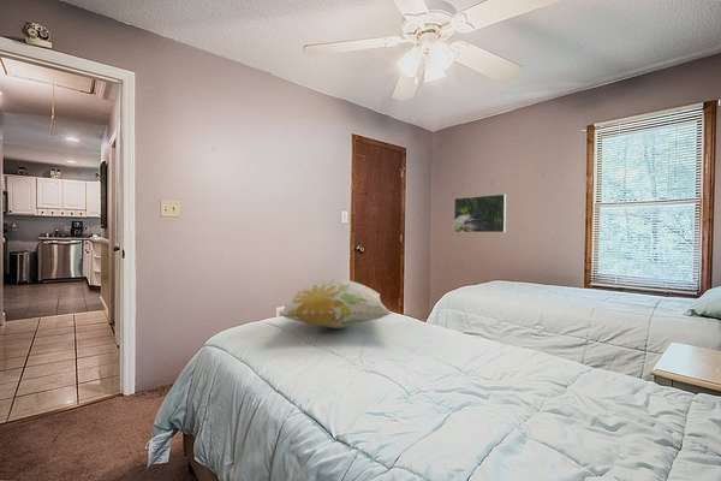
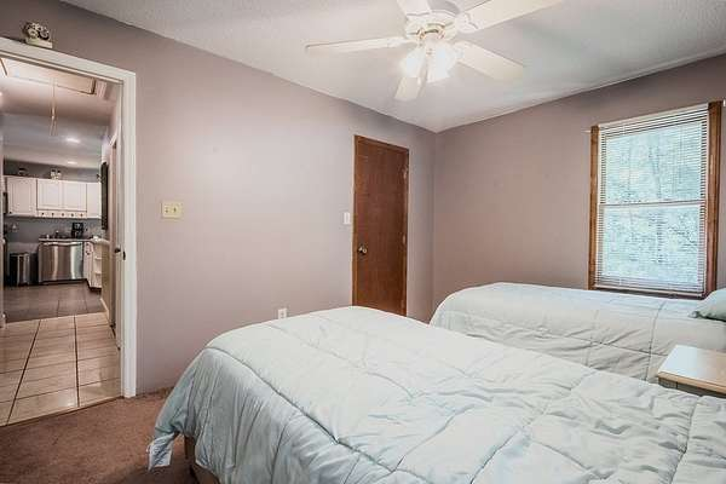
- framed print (478, 214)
- decorative pillow (336, 302)
